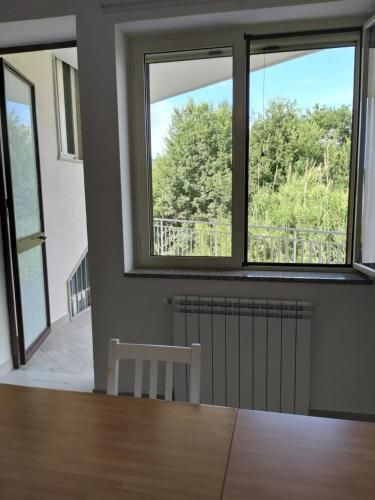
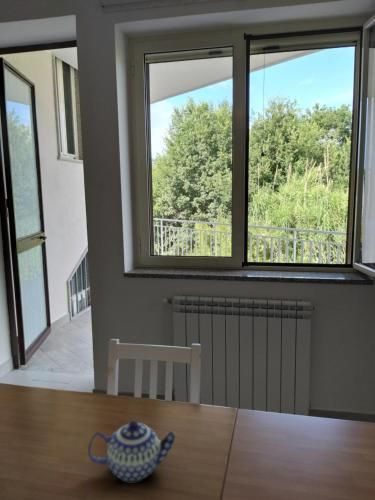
+ teapot (132, 445)
